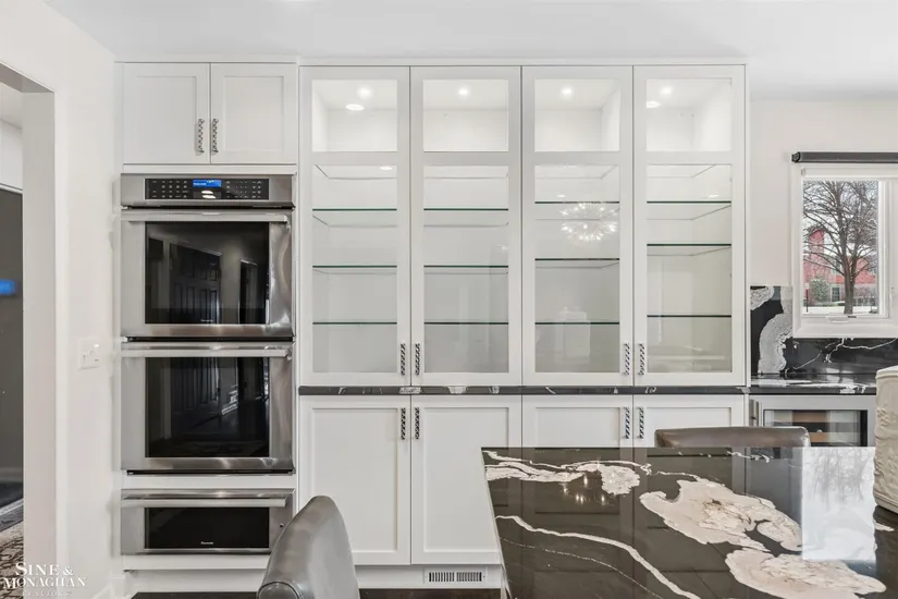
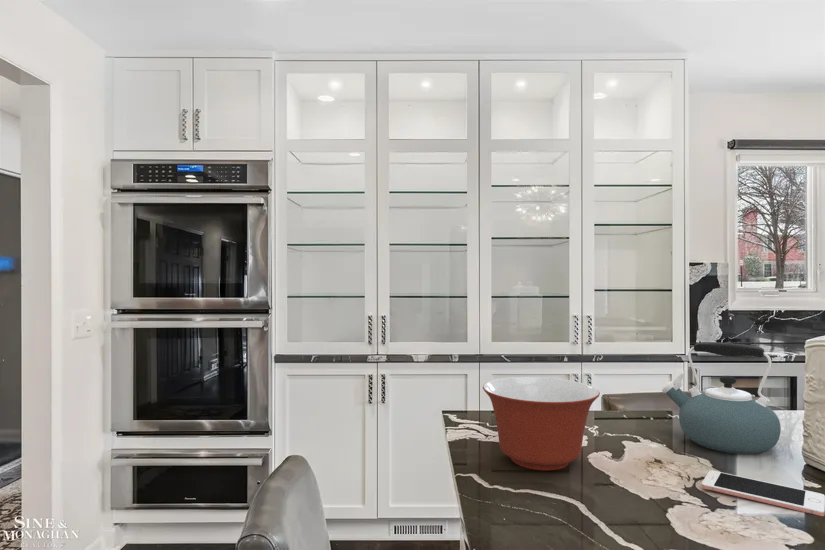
+ kettle (717, 392)
+ cell phone (761, 491)
+ mixing bowl (539, 423)
